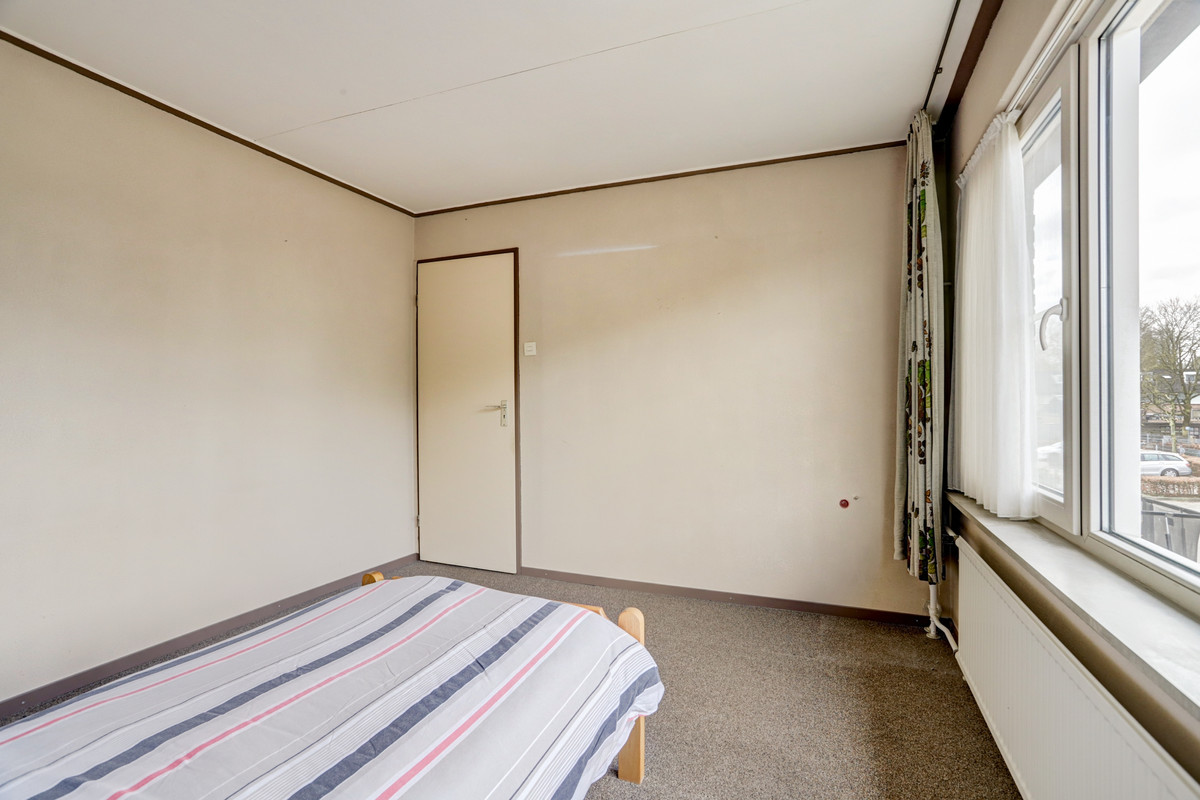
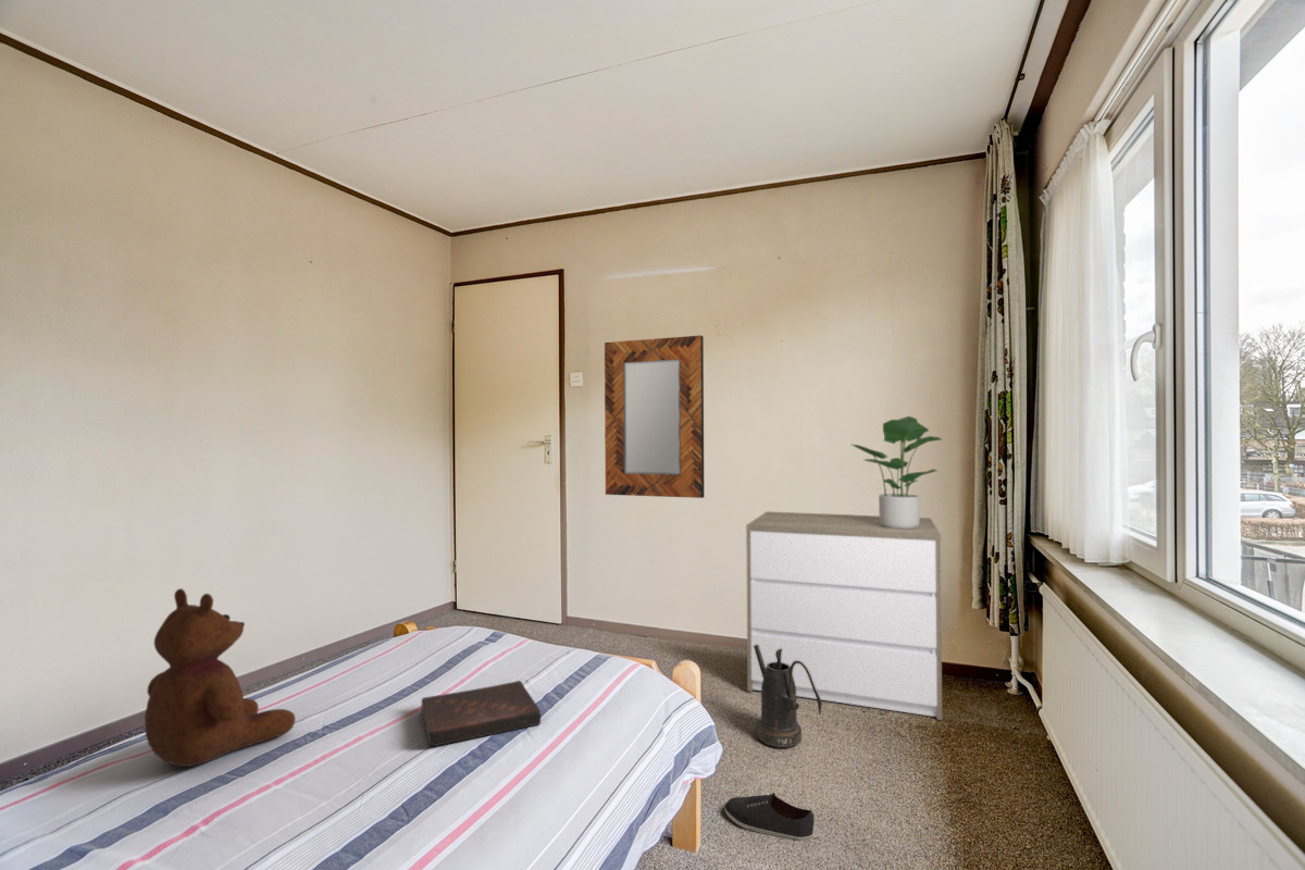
+ home mirror (652, 418)
+ watering can (785, 697)
+ potted plant (893, 468)
+ dresser (842, 600)
+ book (480, 710)
+ shoe (767, 808)
+ teddy bear (221, 666)
